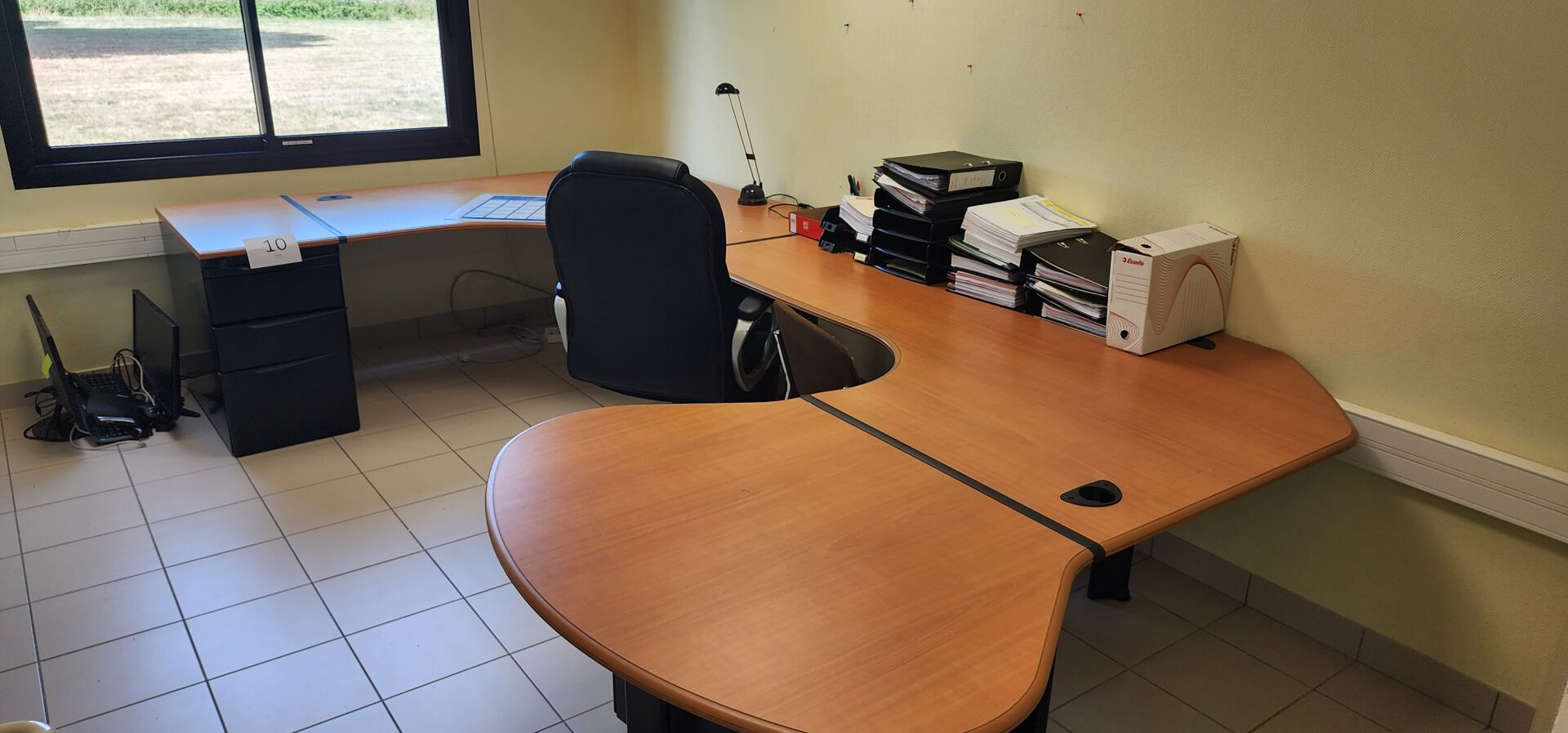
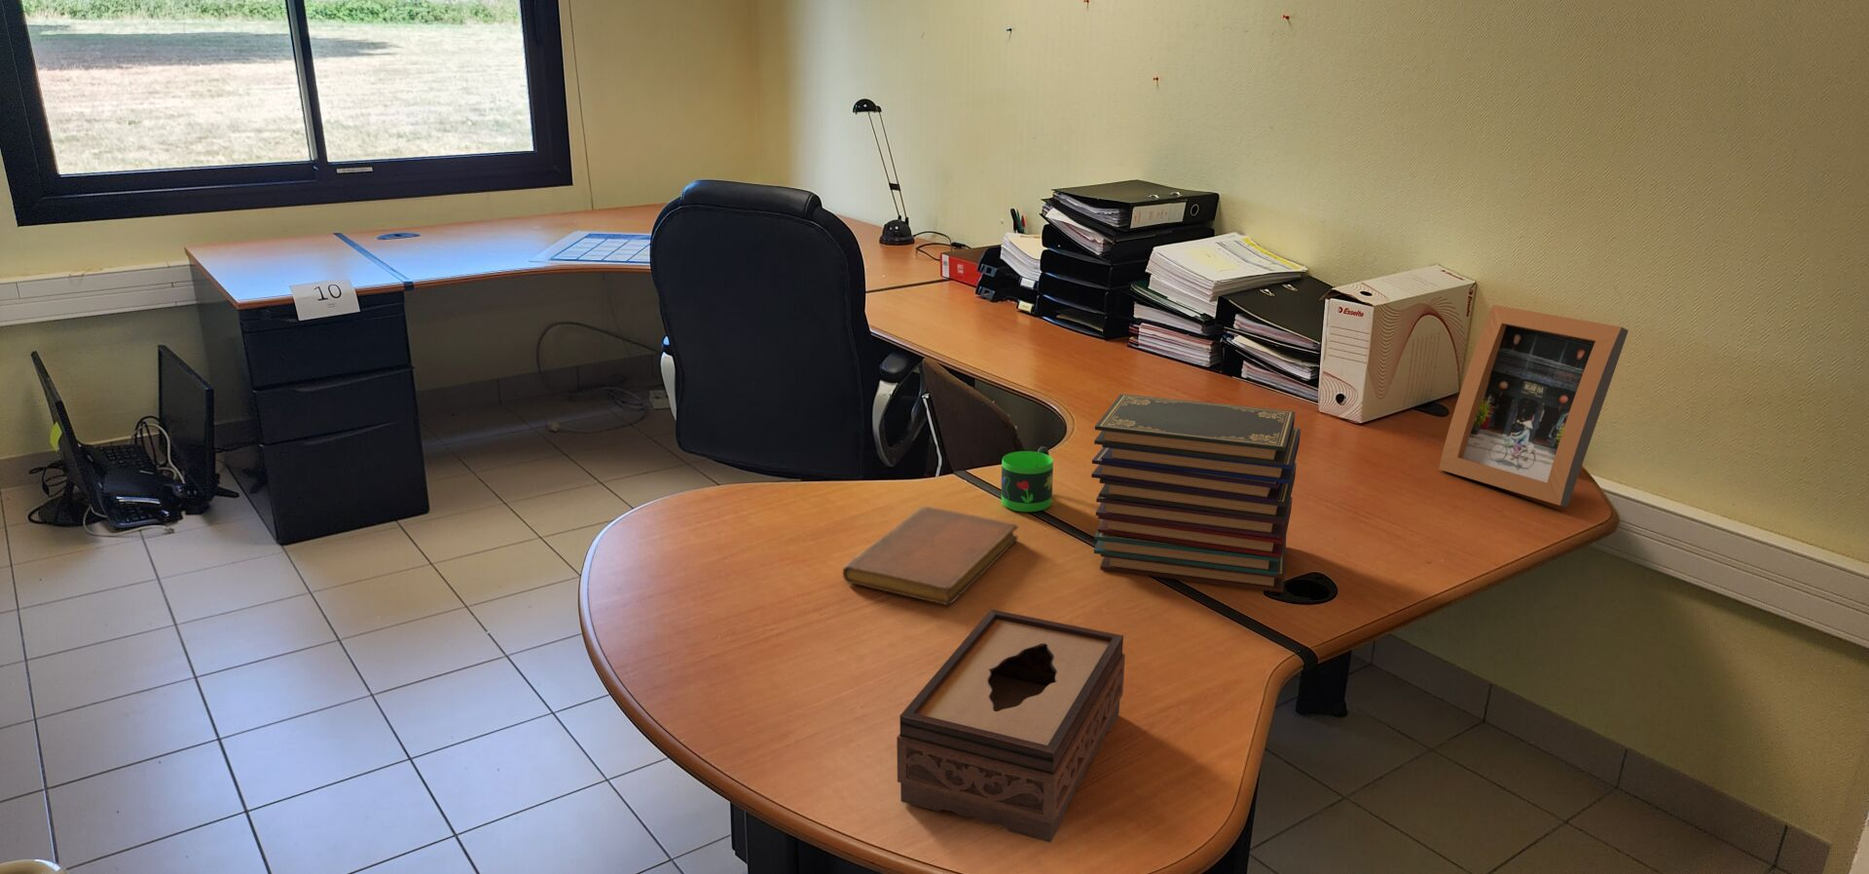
+ notebook (933, 551)
+ mug (1032, 477)
+ picture frame (1542, 397)
+ book stack (1194, 489)
+ tissue box (1017, 714)
